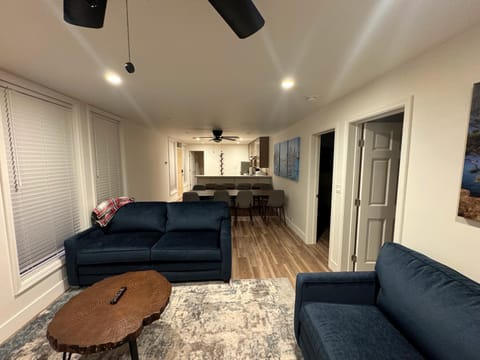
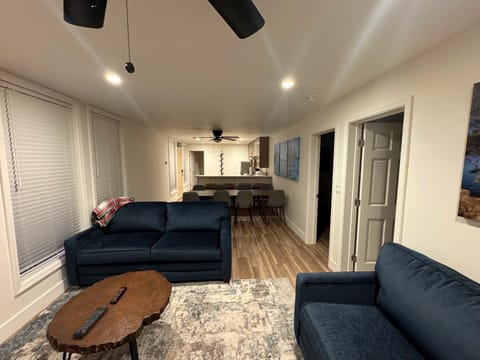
+ remote control (92, 320)
